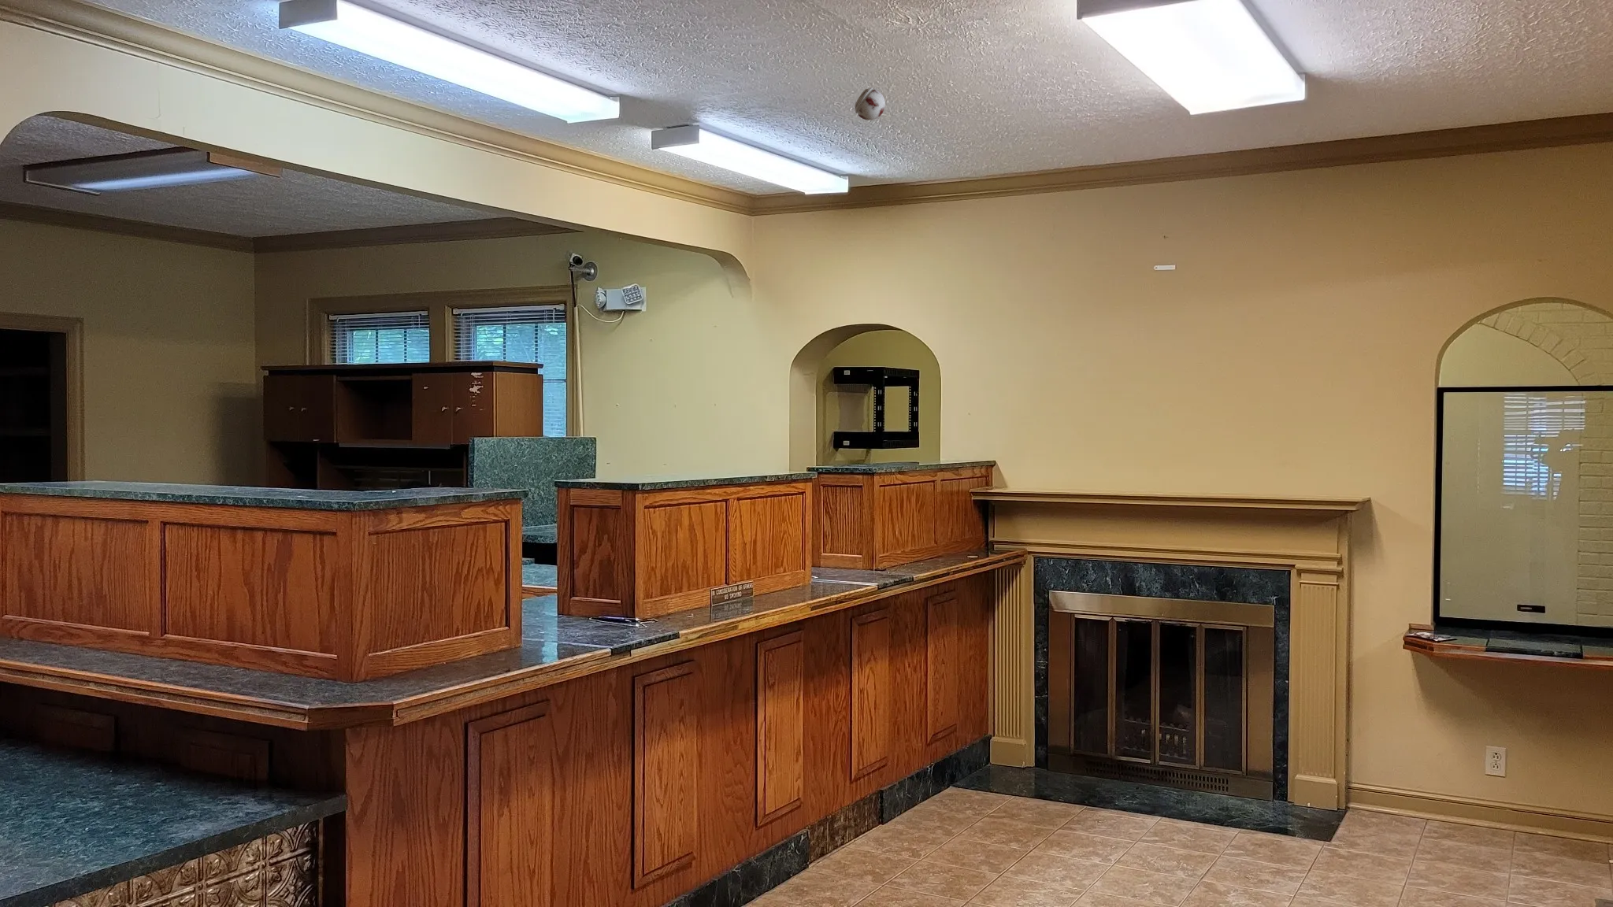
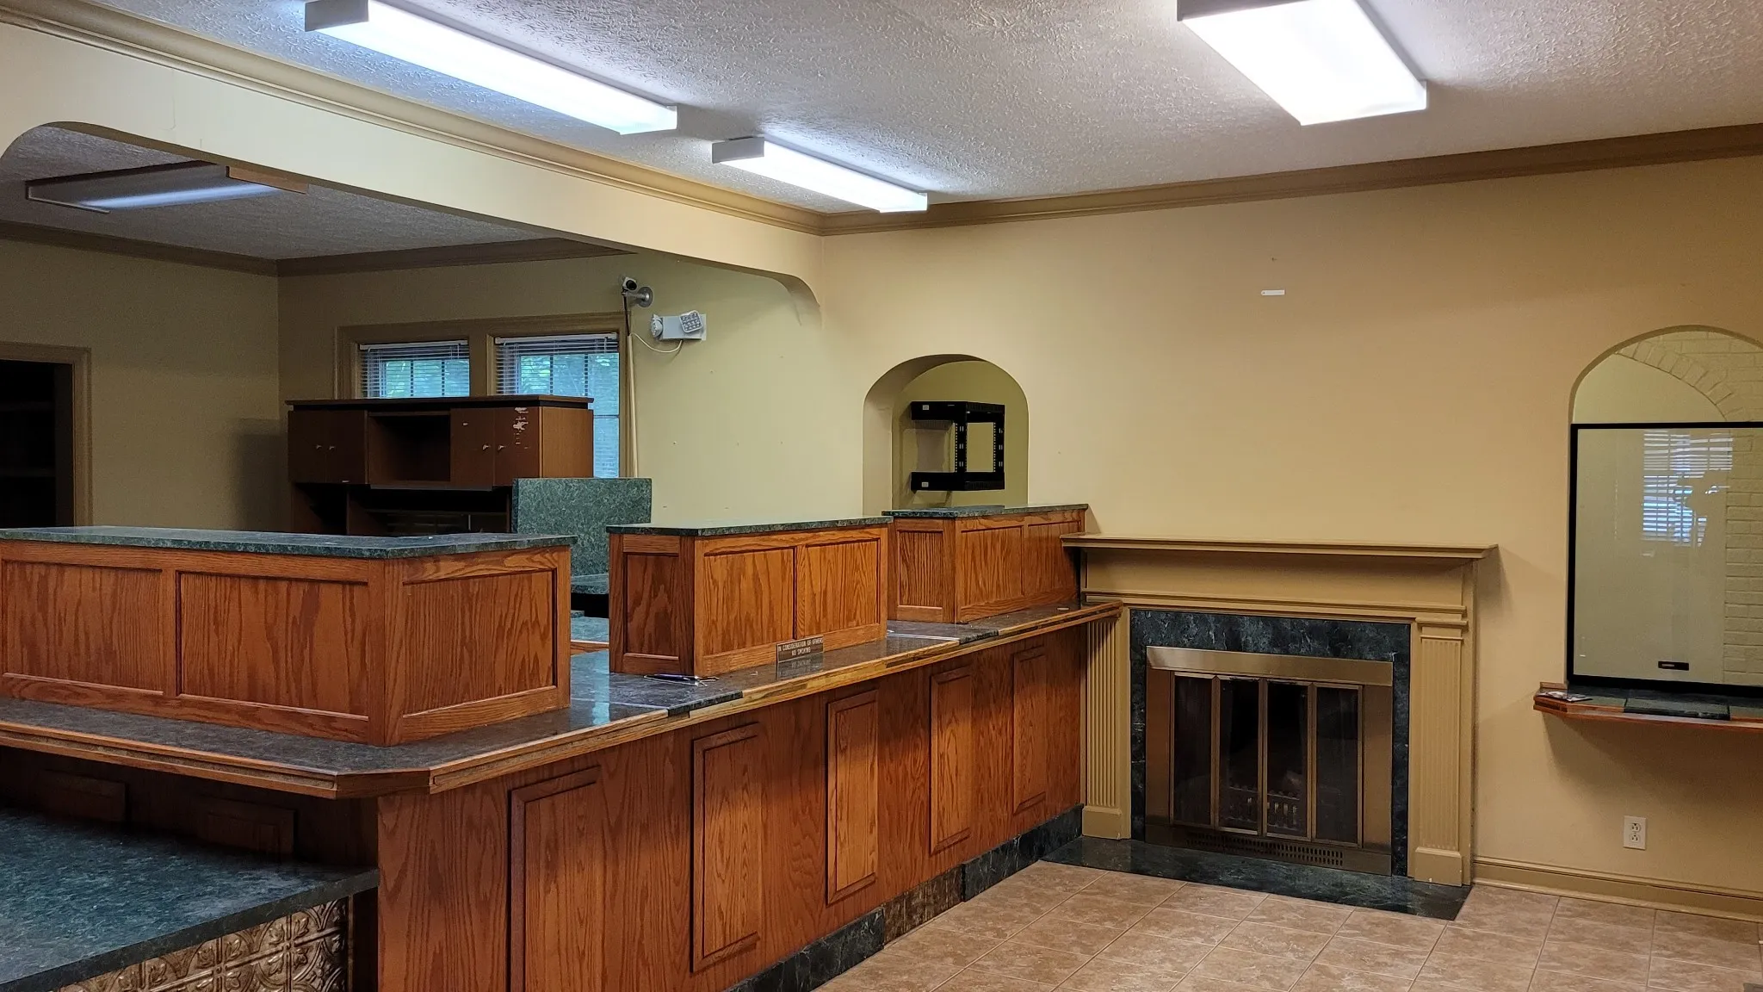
- smoke detector (870, 104)
